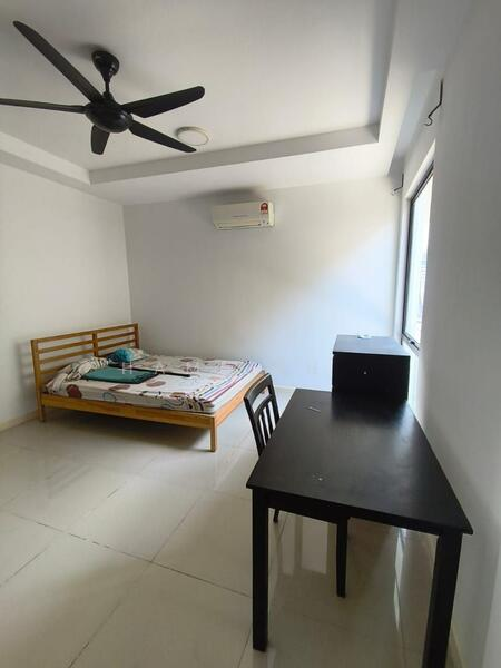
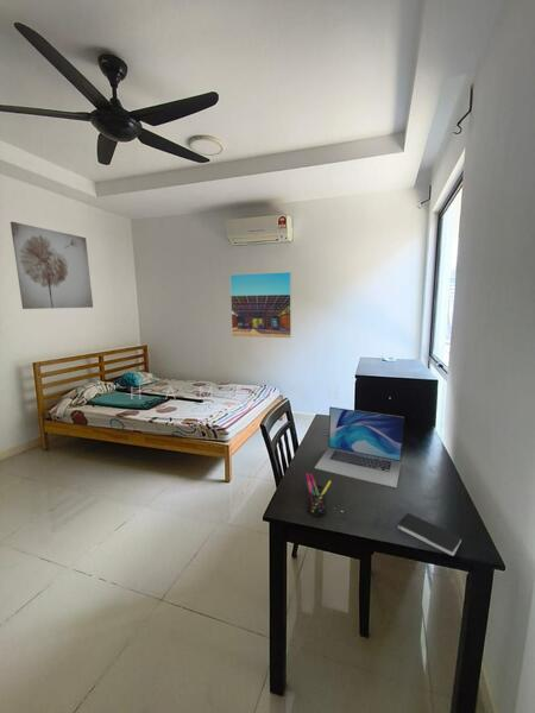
+ laptop (359, 442)
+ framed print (259, 305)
+ pen holder (315, 493)
+ smartphone (428, 532)
+ wall art (56, 270)
